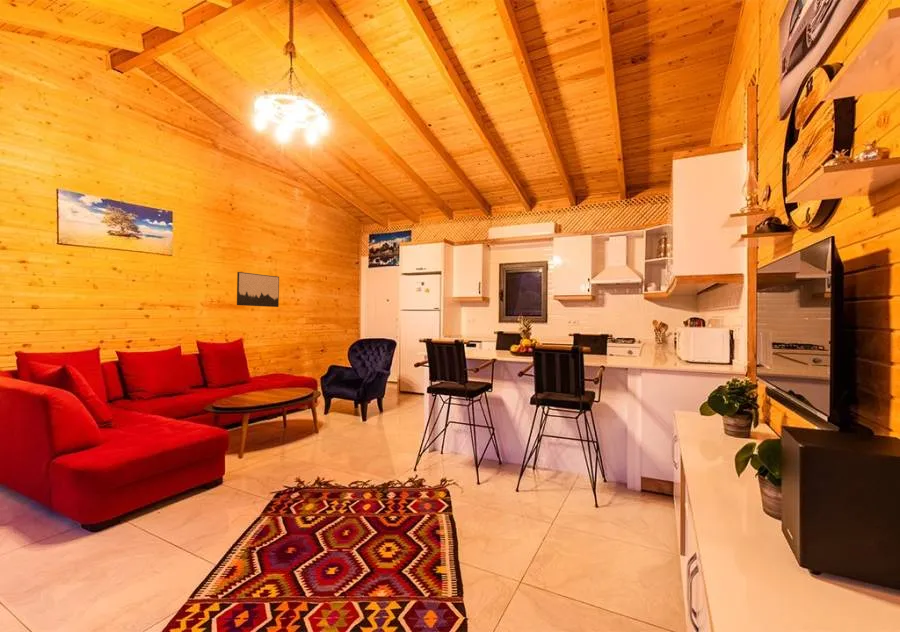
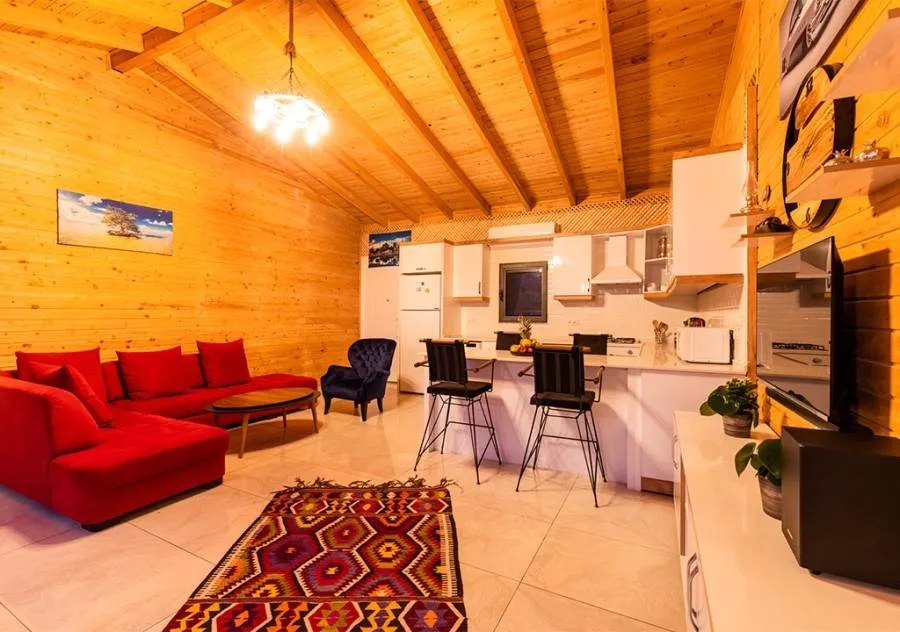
- wall art (258, 290)
